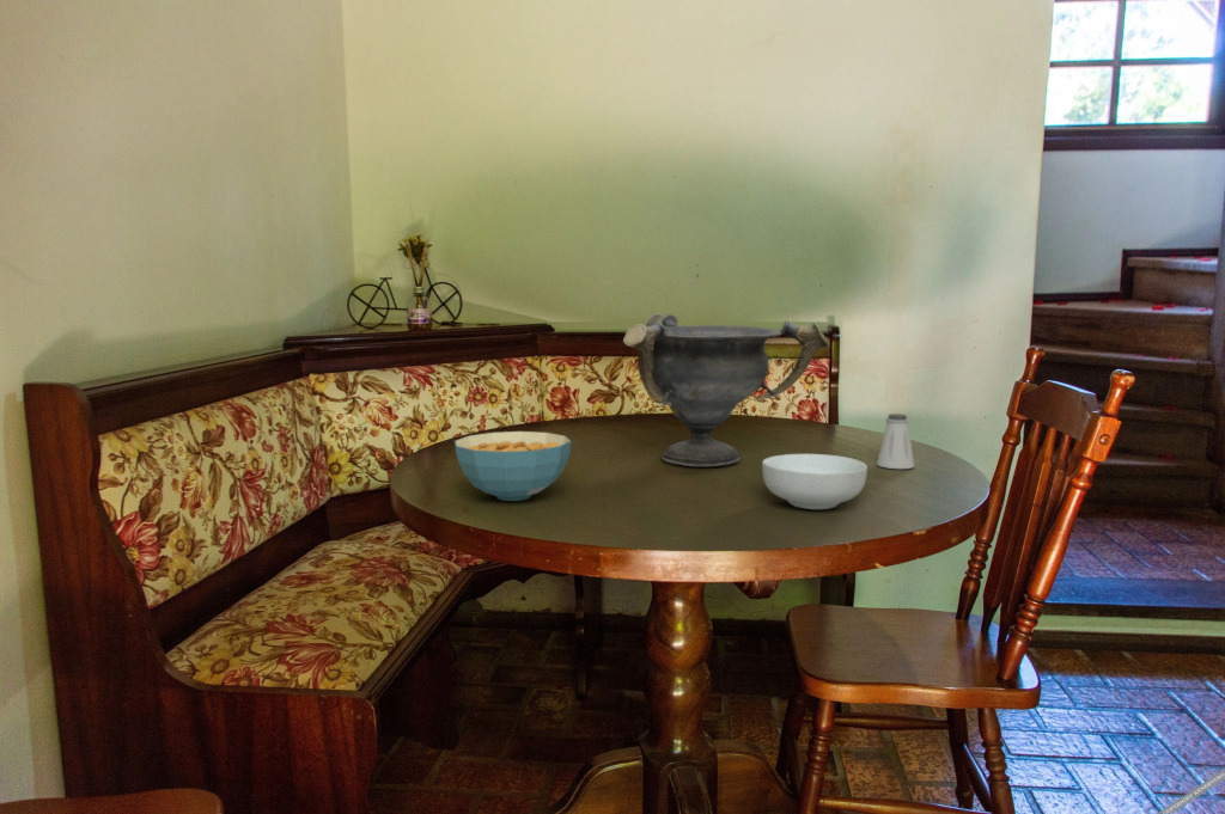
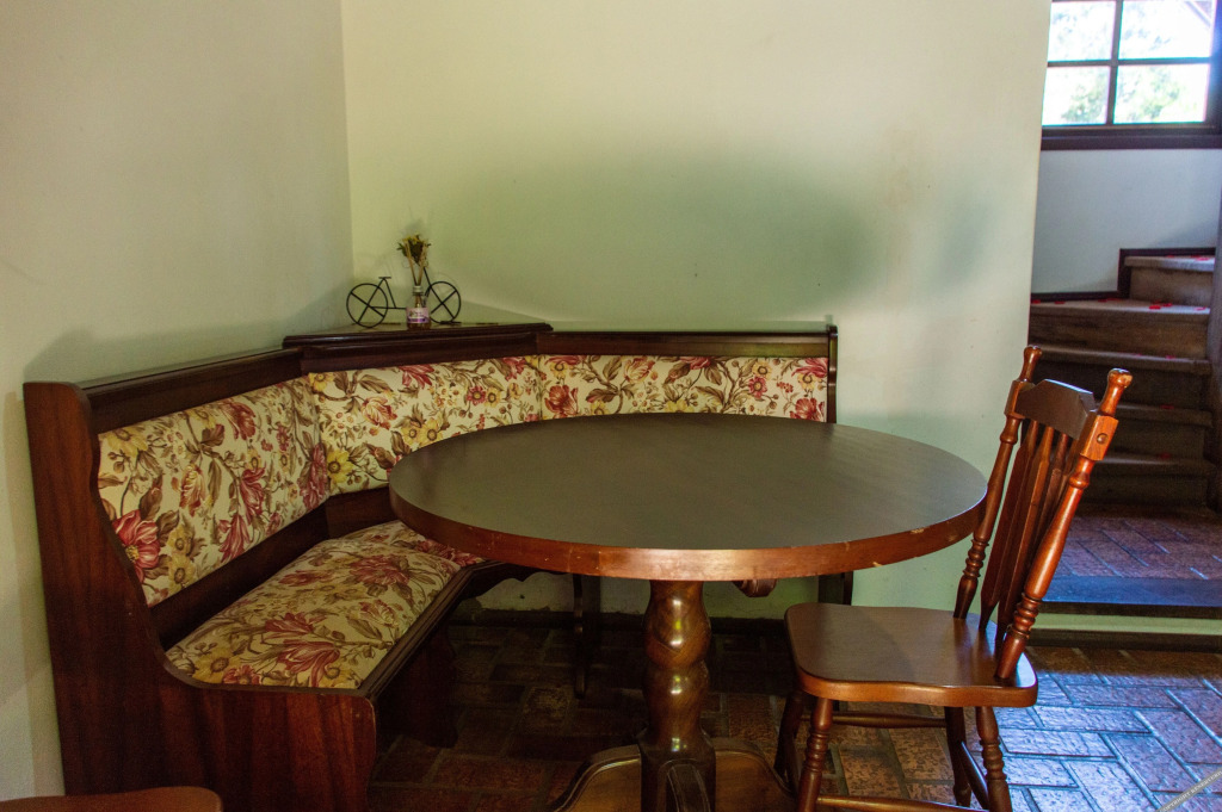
- cereal bowl (513, 469)
- saltshaker (896, 440)
- cereal bowl (813, 483)
- decorative bowl (706, 386)
